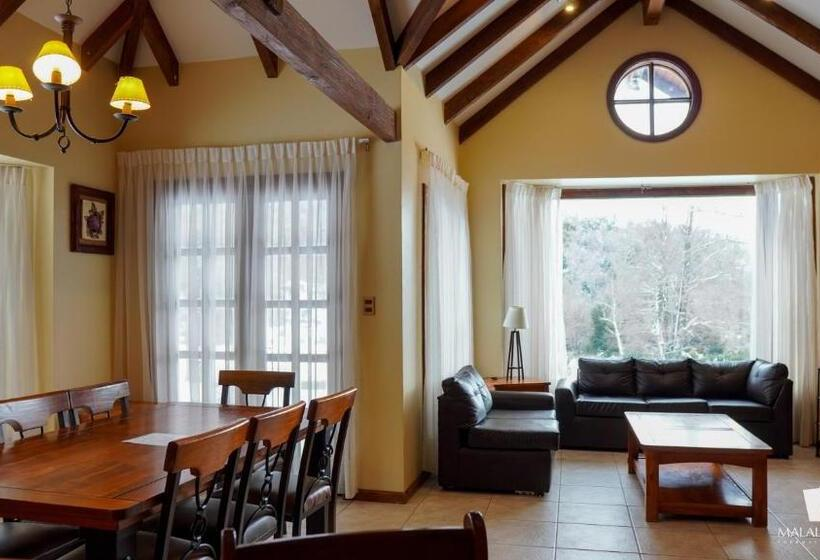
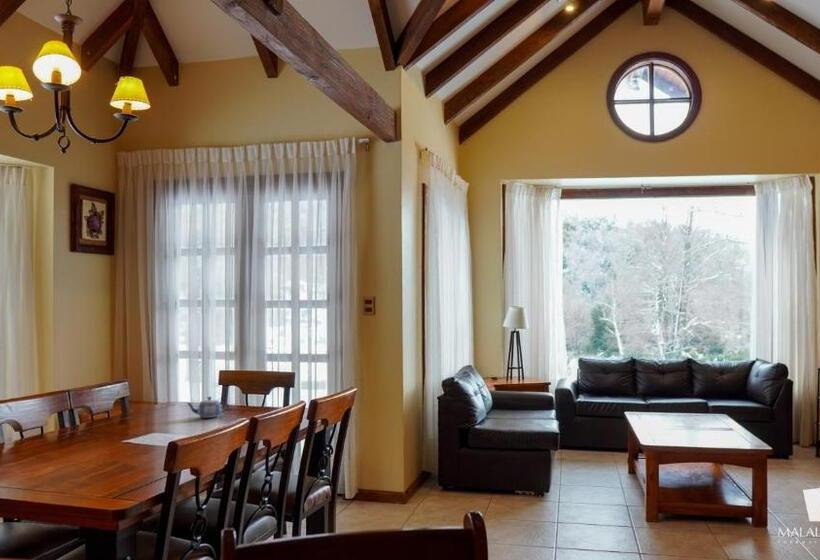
+ teapot (207, 406)
